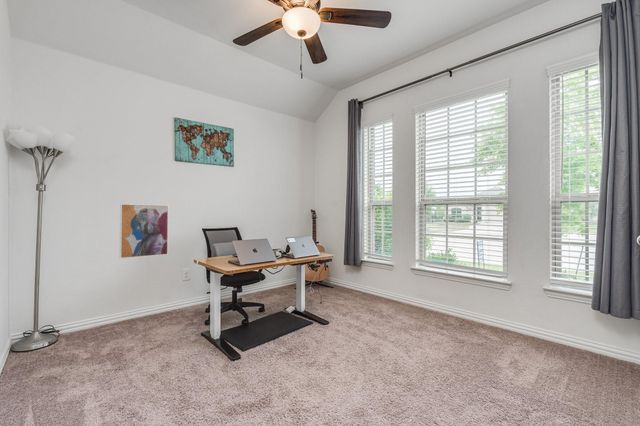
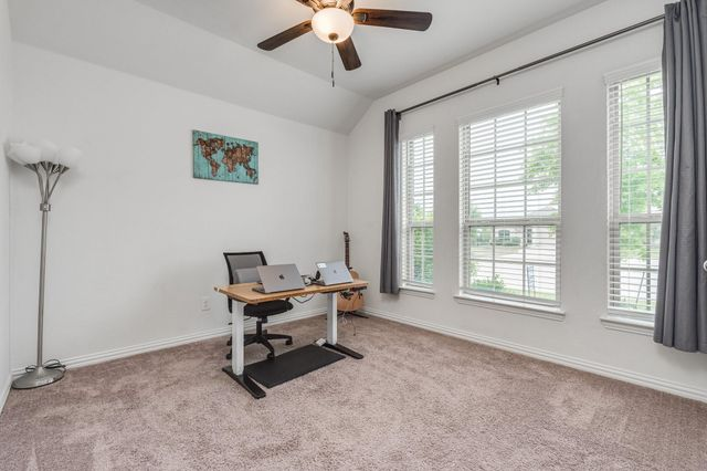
- wall art (145, 230)
